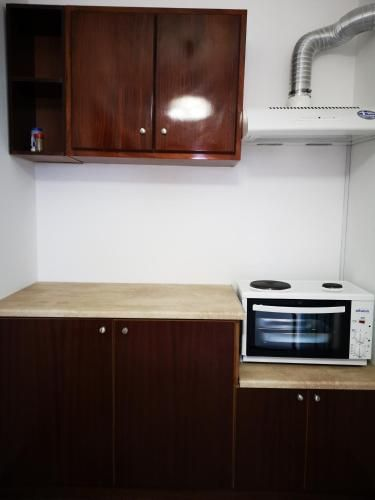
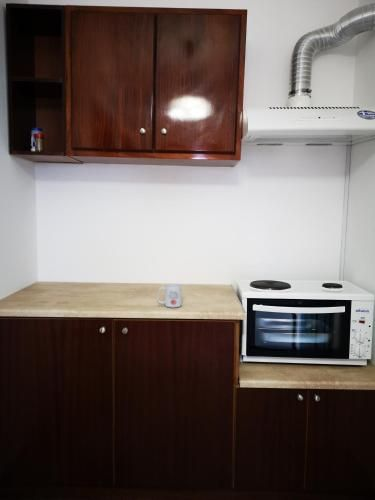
+ mug (169, 295)
